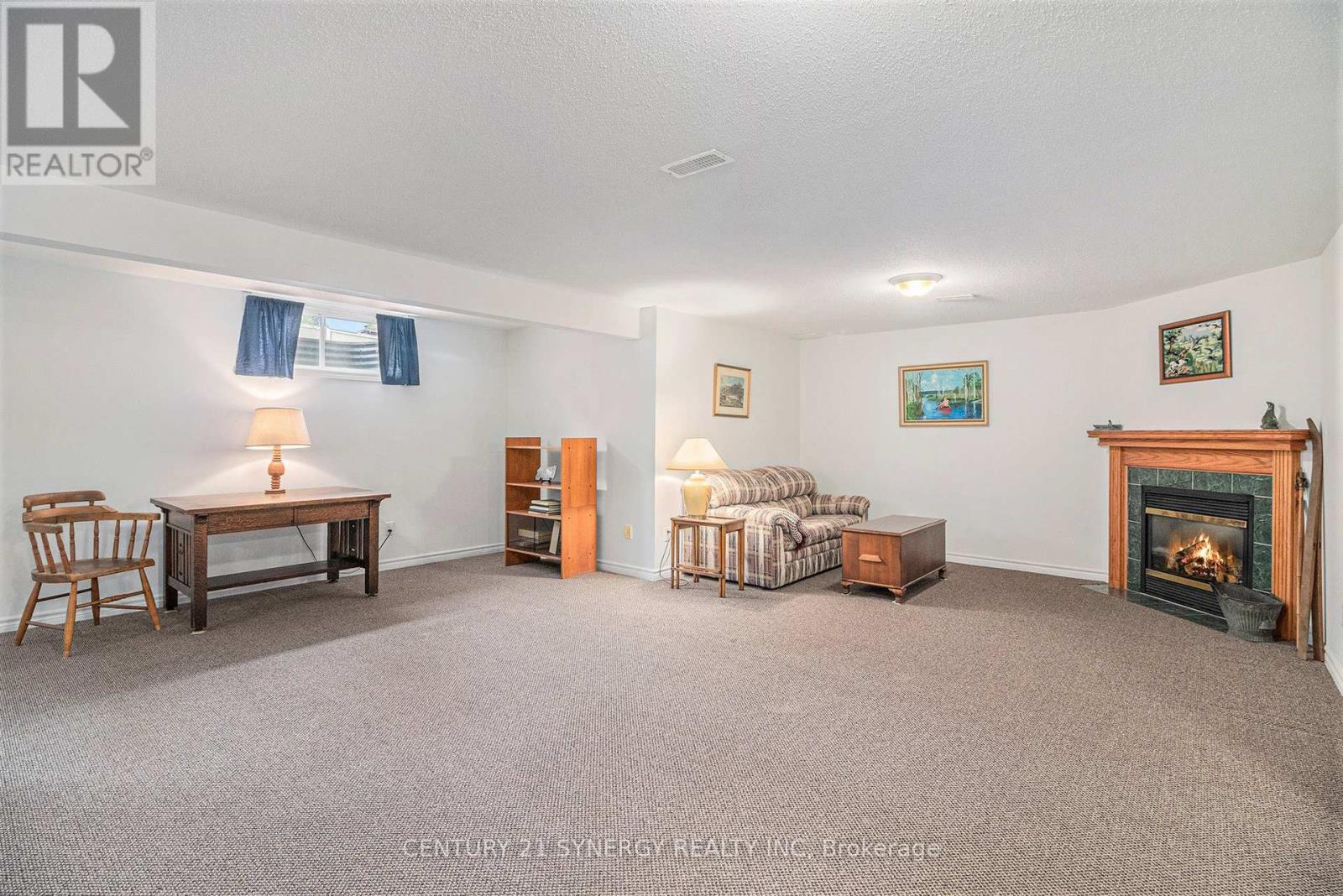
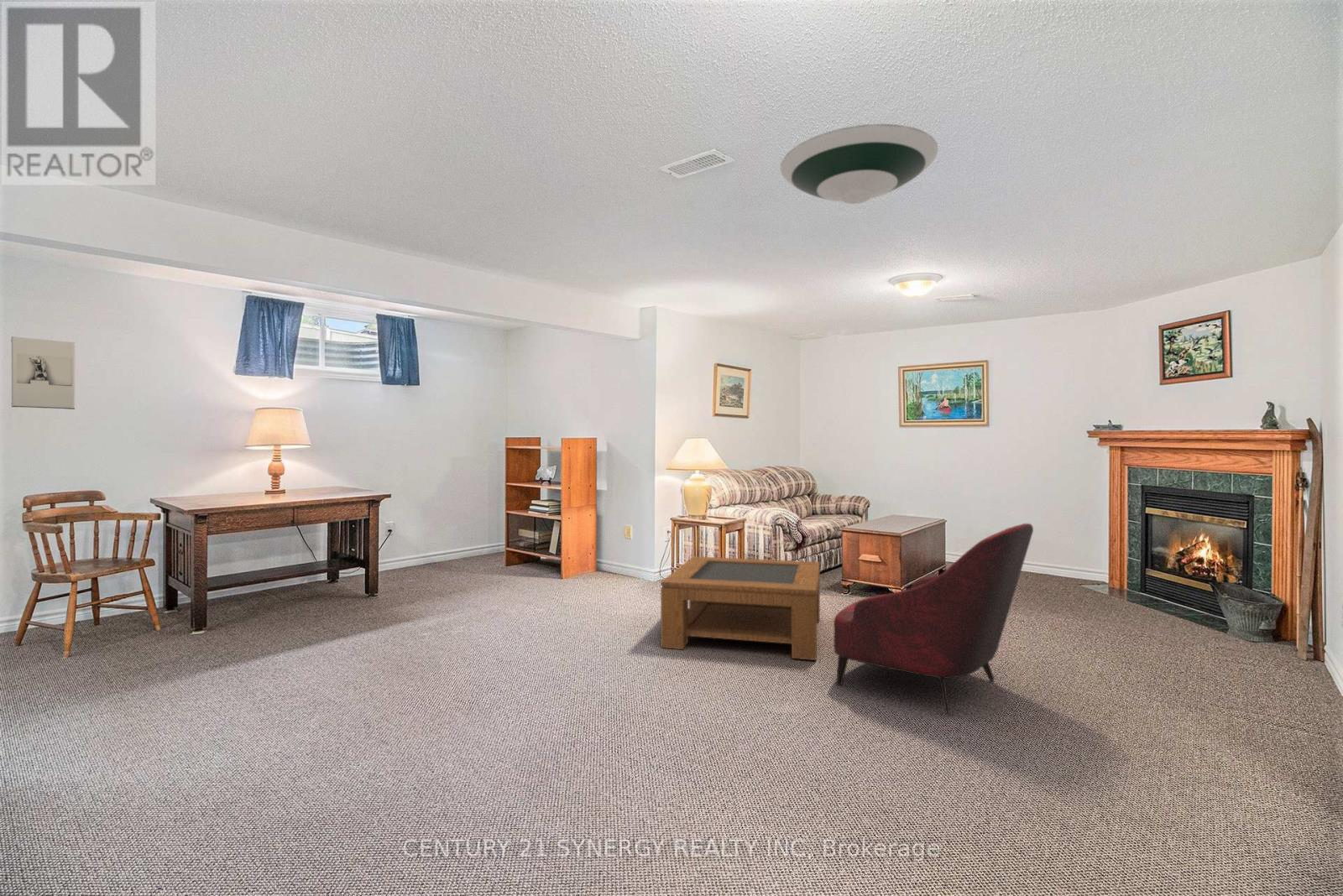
+ wall sculpture (44, 373)
+ armchair (933, 602)
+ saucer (856, 180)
+ coffee table (746, 601)
